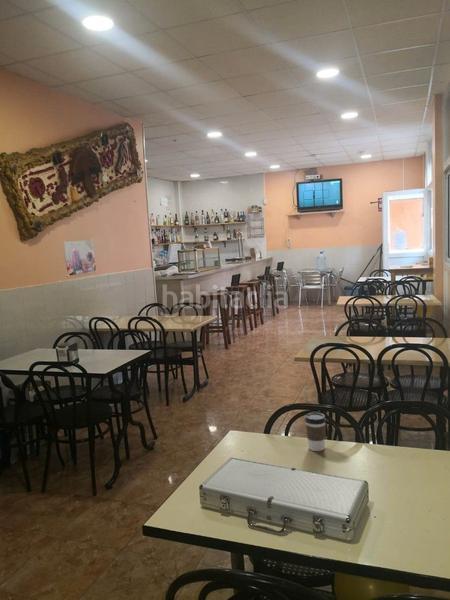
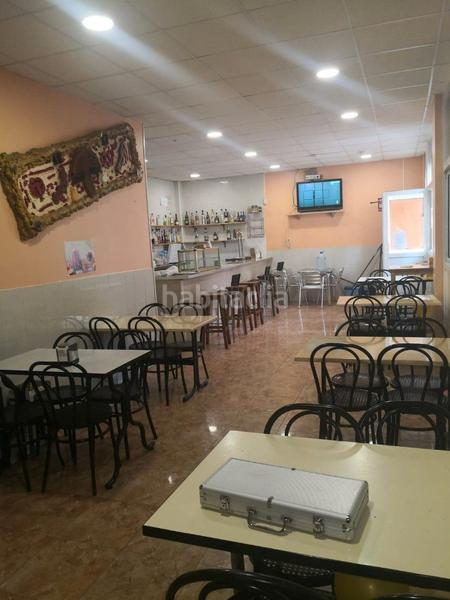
- coffee cup (315, 432)
